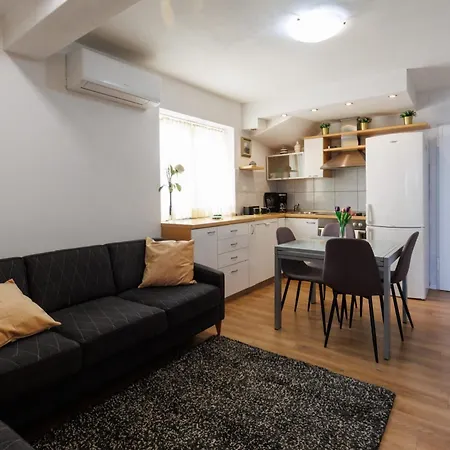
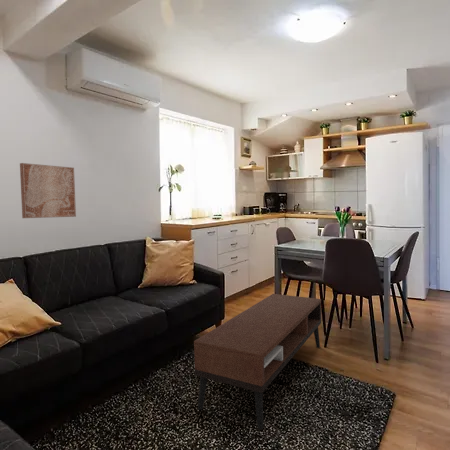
+ wall art (49, 191)
+ coffee table (269, 344)
